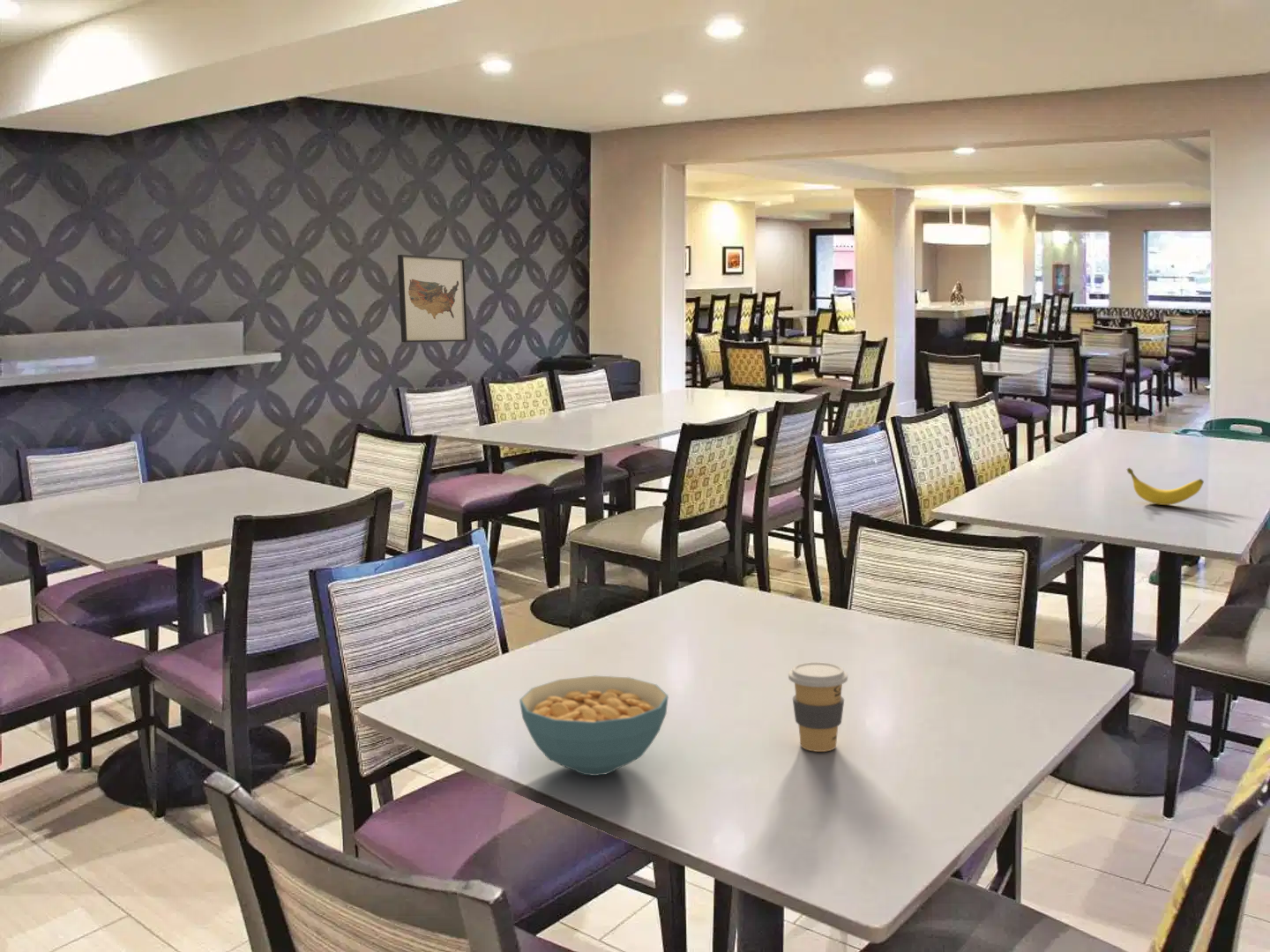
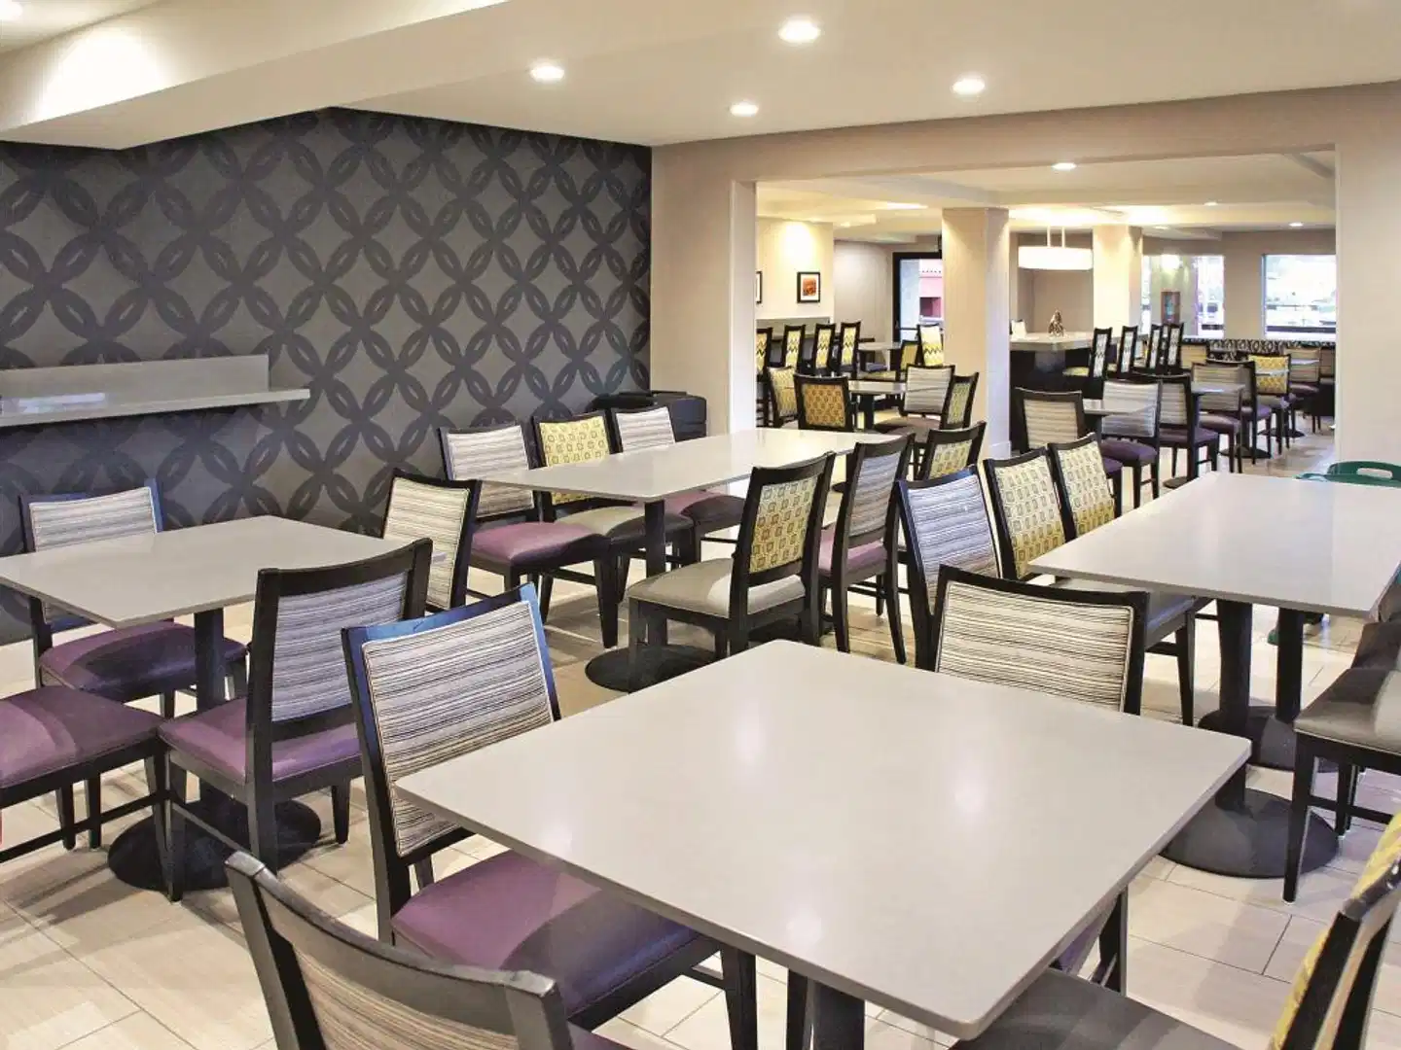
- banana (1162, 489)
- cereal bowl (594, 732)
- wall art (433, 299)
- coffee cup (818, 707)
